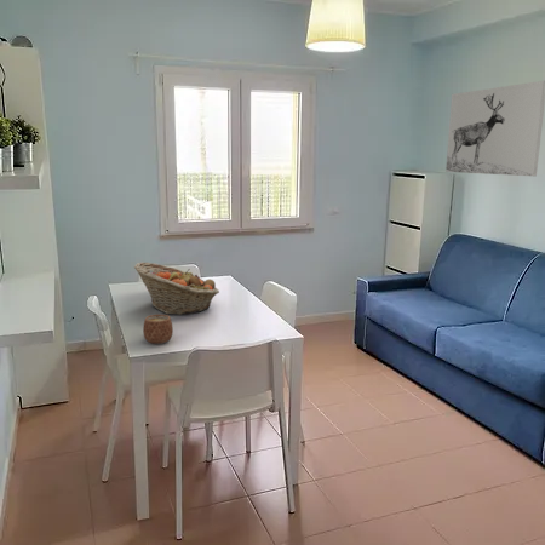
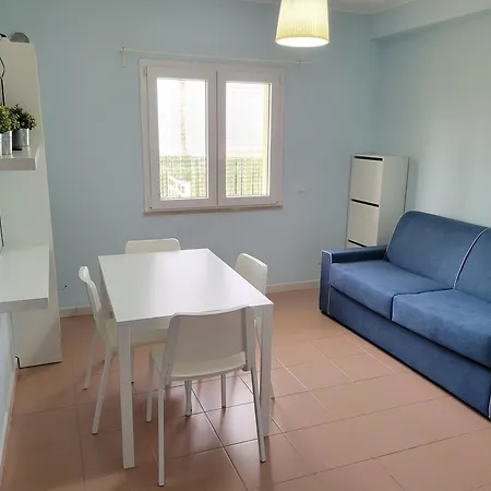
- fruit basket (177, 285)
- mug (157, 327)
- wall art (490, 131)
